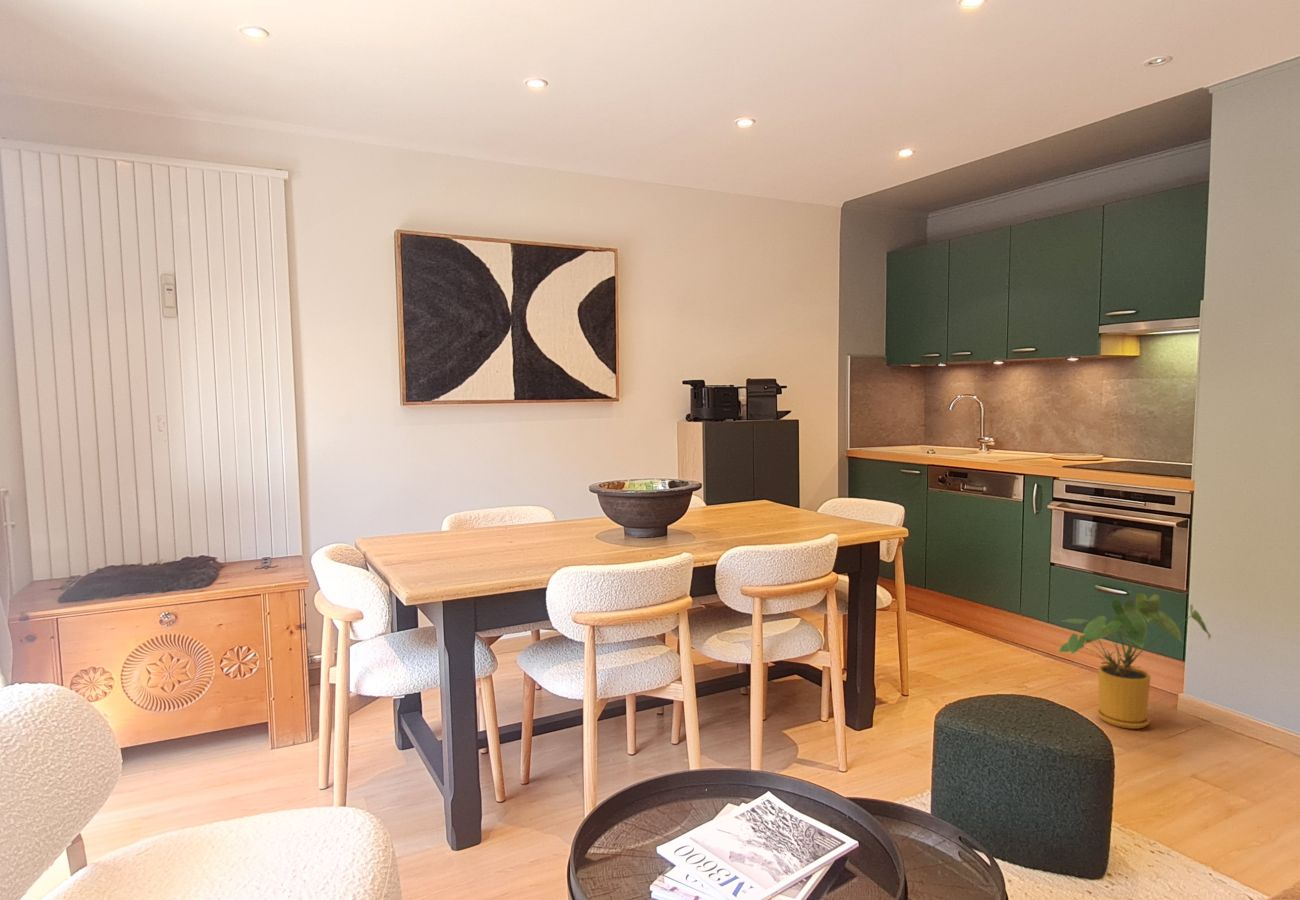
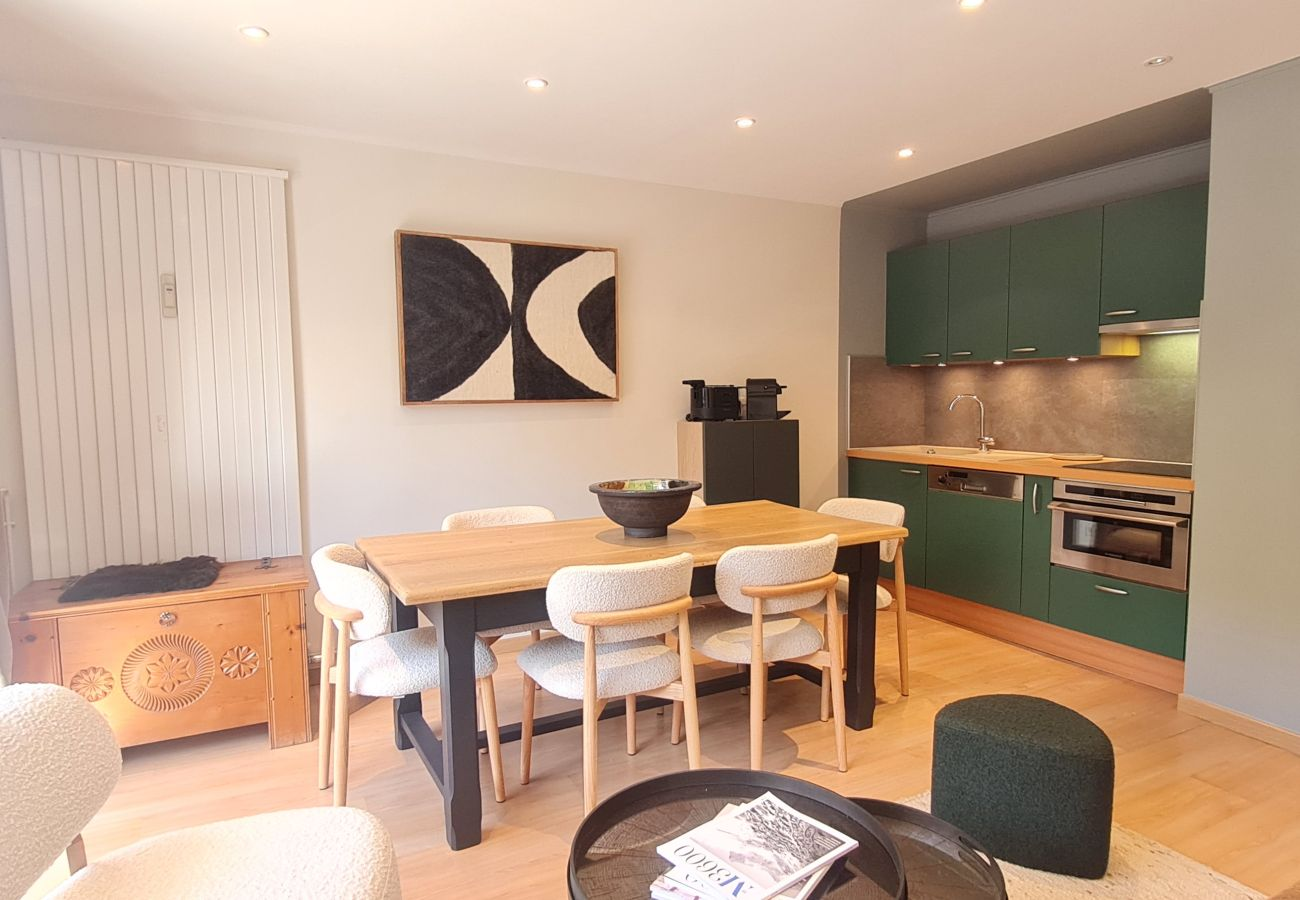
- house plant (1125, 658)
